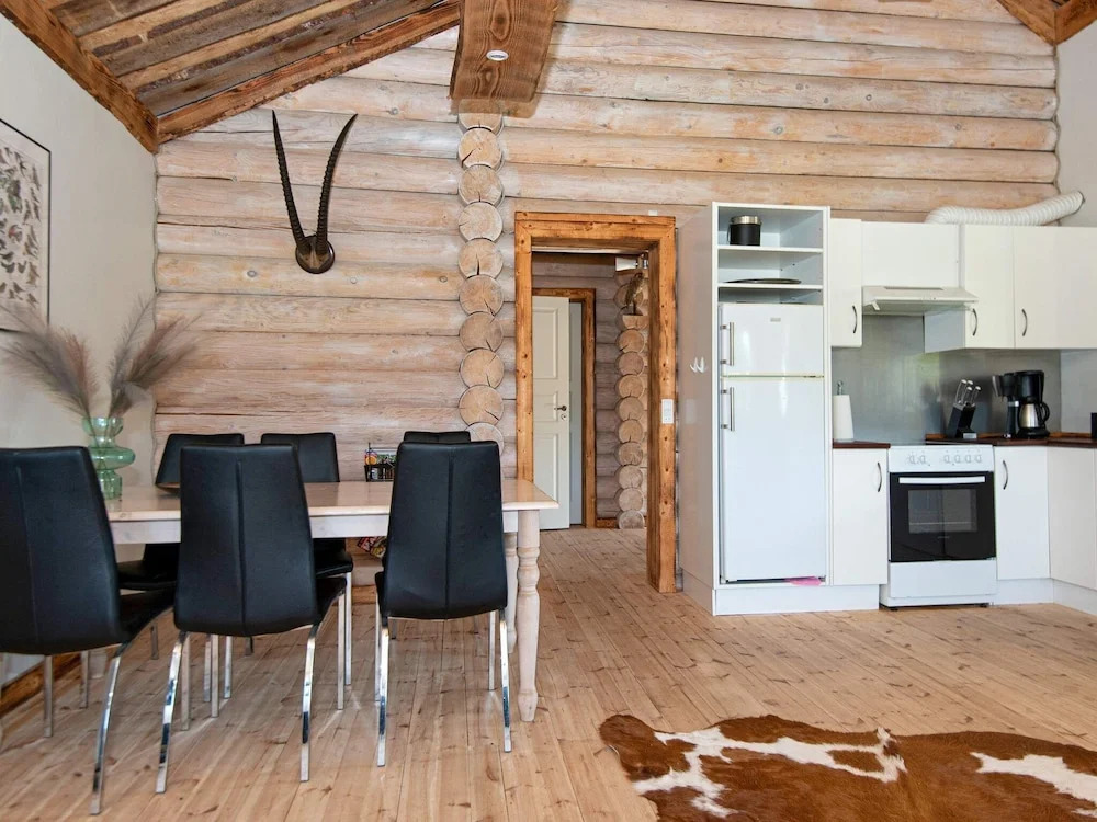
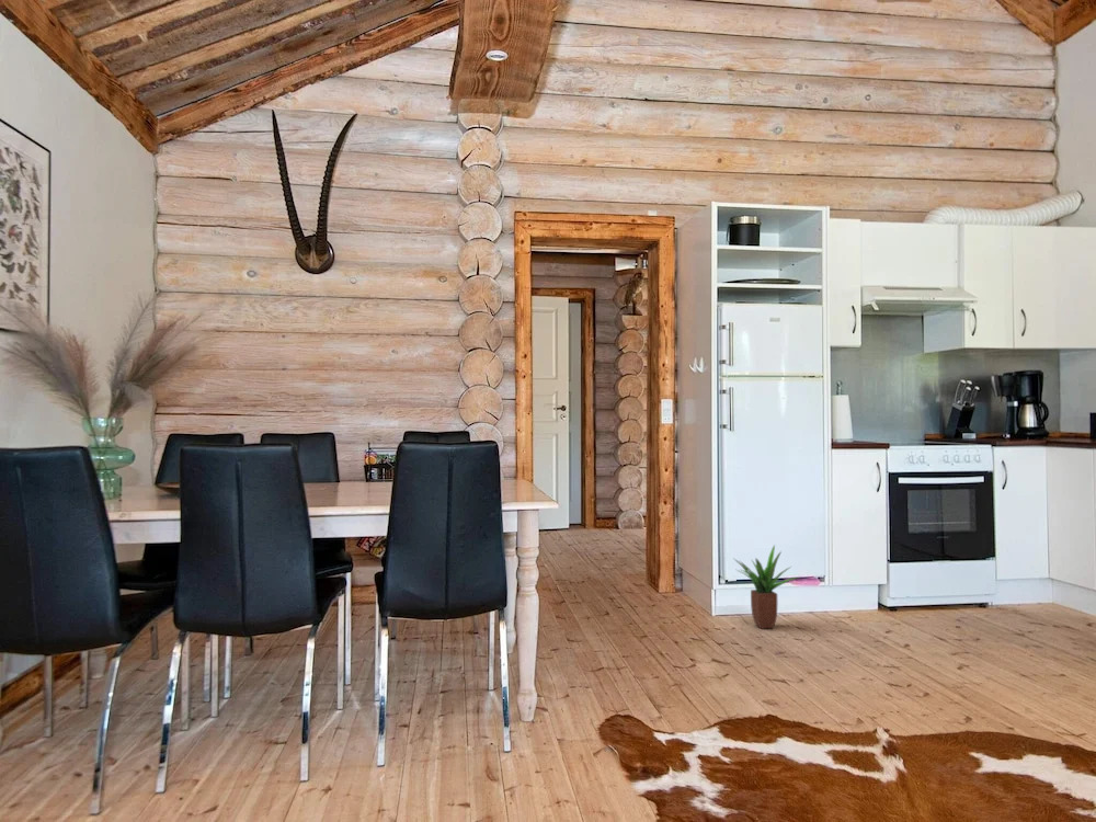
+ potted plant (766, 585)
